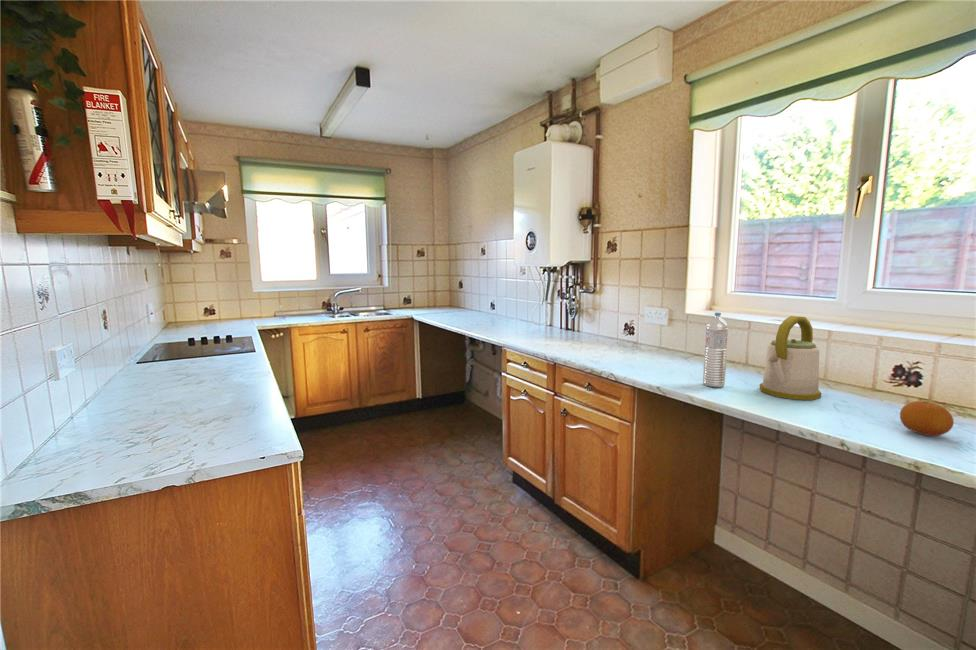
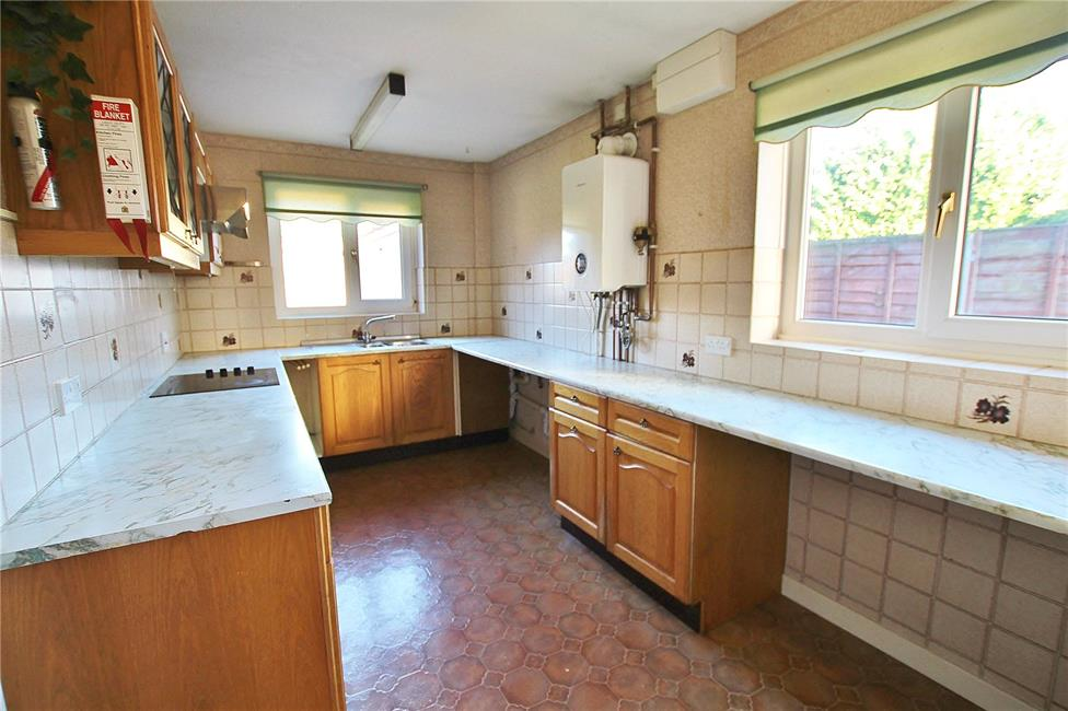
- water bottle (715, 349)
- kettle (789, 355)
- fruit (925, 418)
